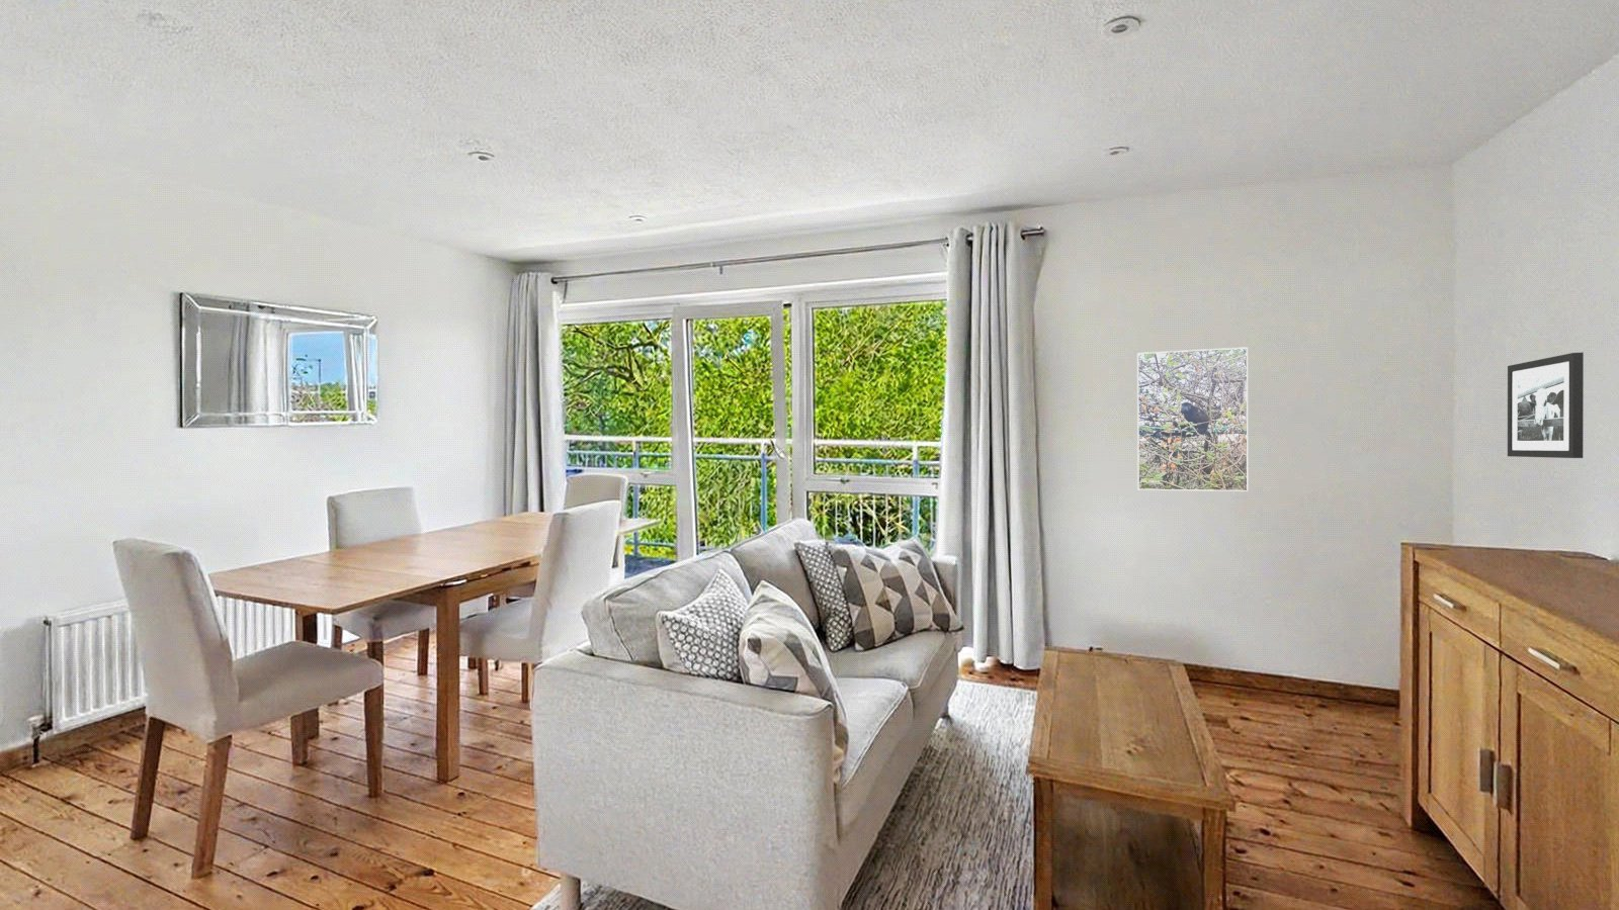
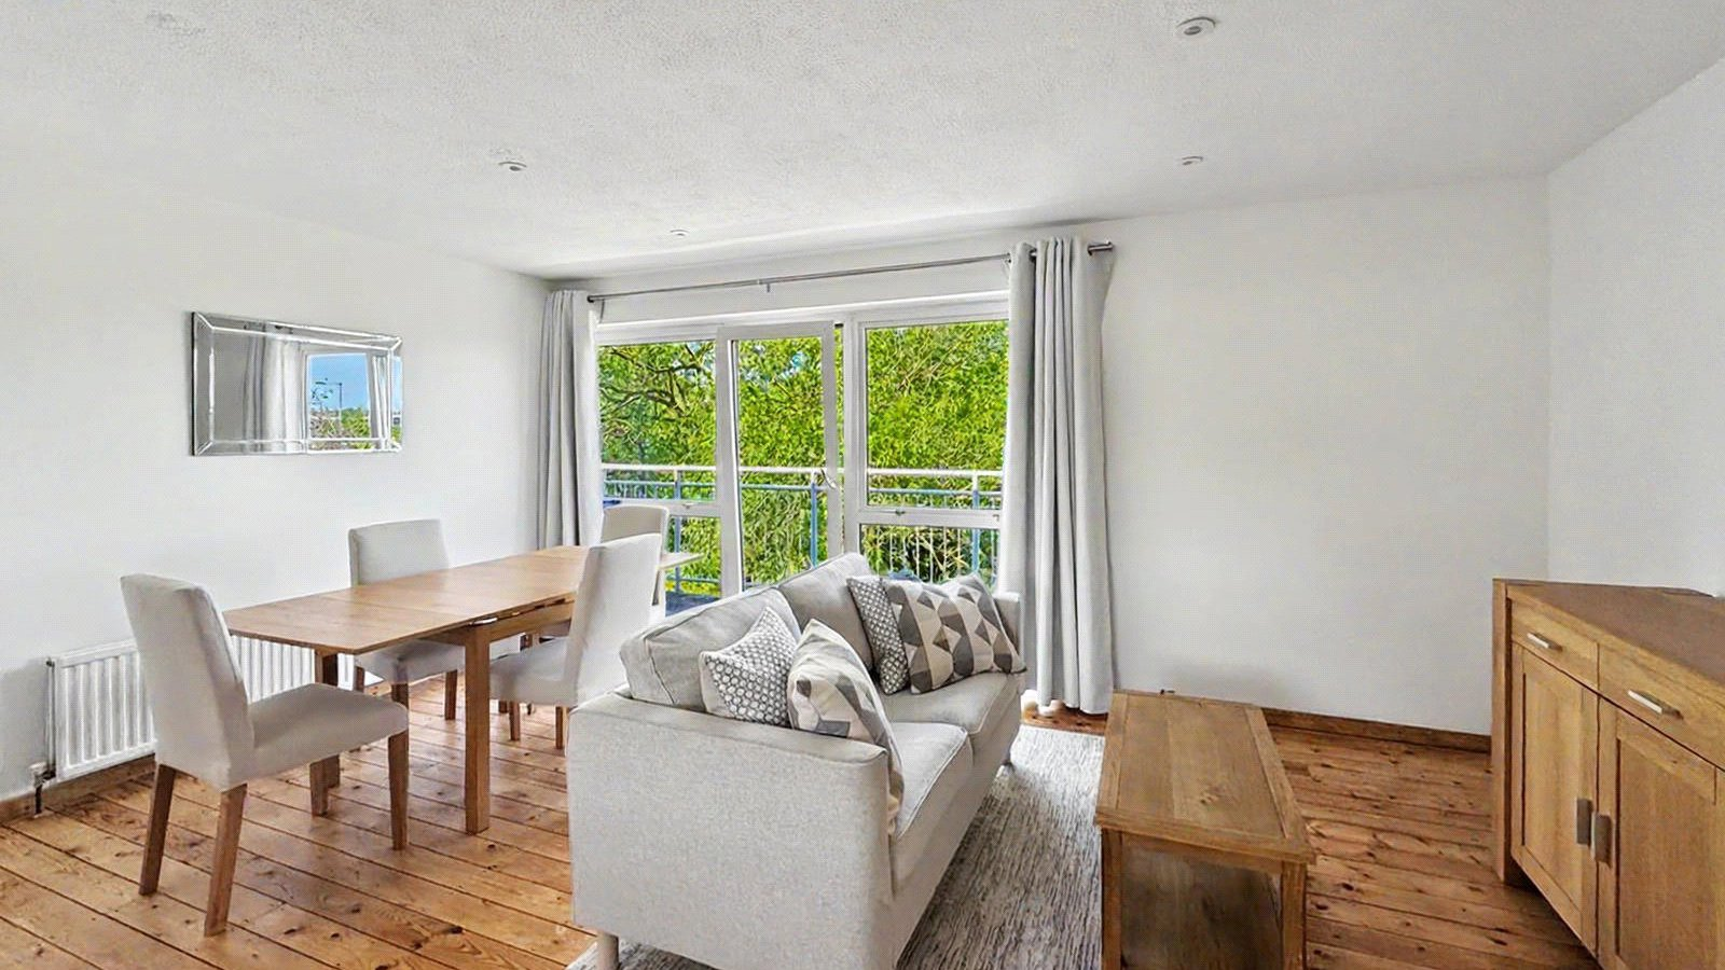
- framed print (1191, 420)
- picture frame (1542, 408)
